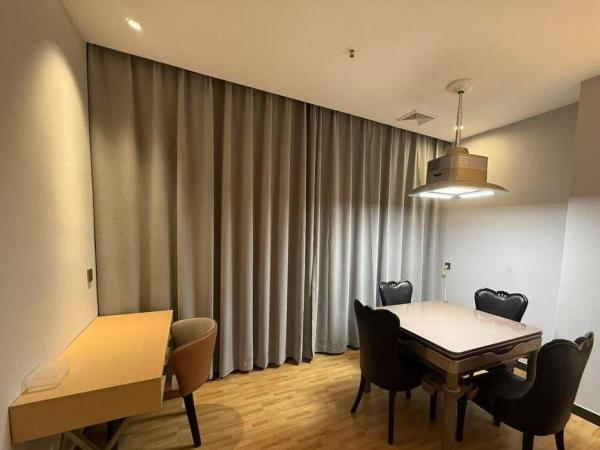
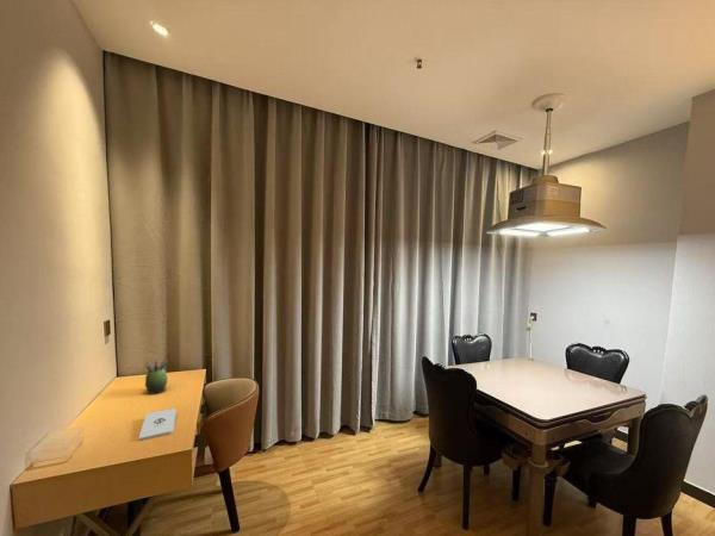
+ notepad (158, 423)
+ succulent plant (156, 375)
